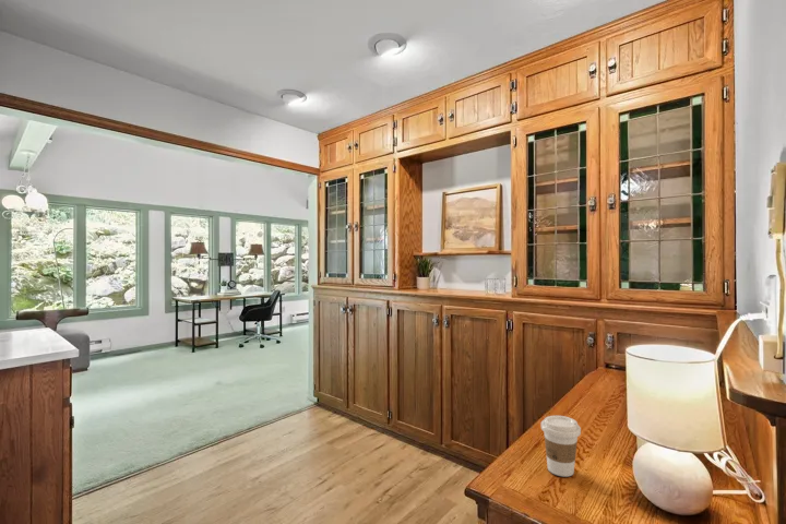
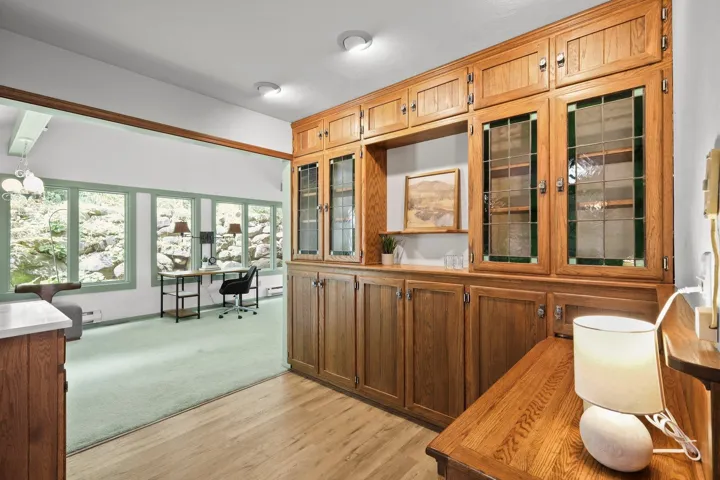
- coffee cup (560, 445)
